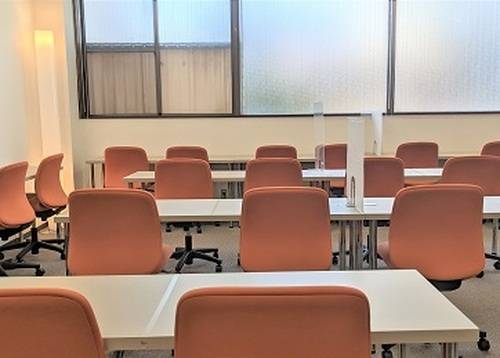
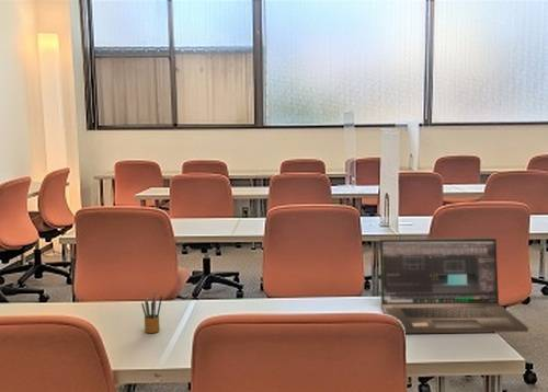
+ pencil box (151, 313)
+ laptop (448, 281)
